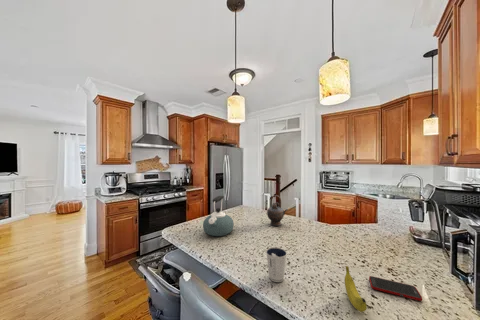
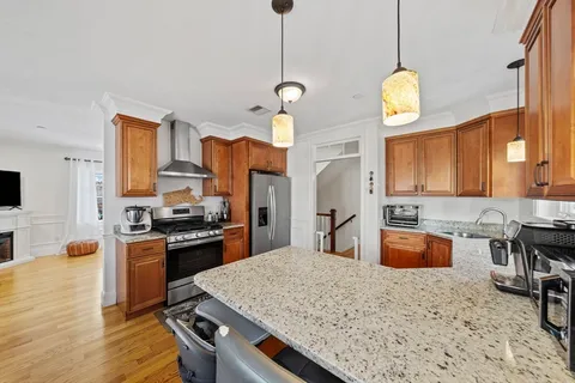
- teapot (277, 210)
- banana (354, 291)
- dixie cup (276, 265)
- kettle (217, 215)
- cell phone (393, 287)
